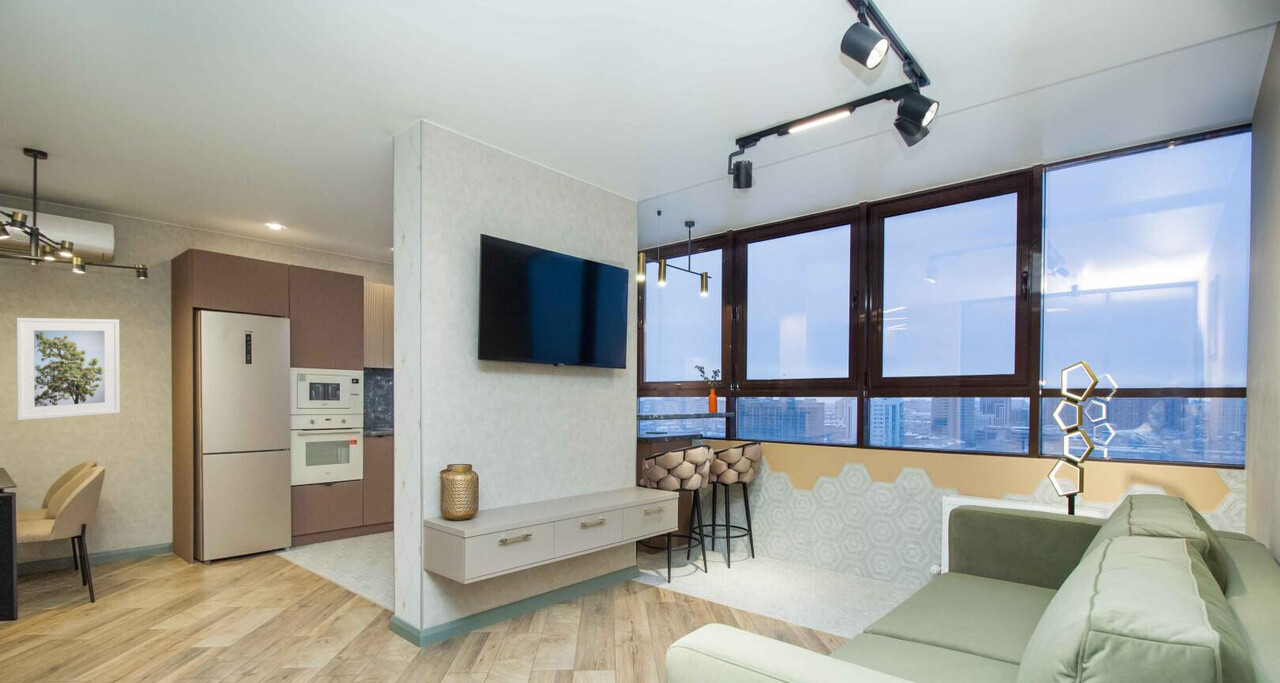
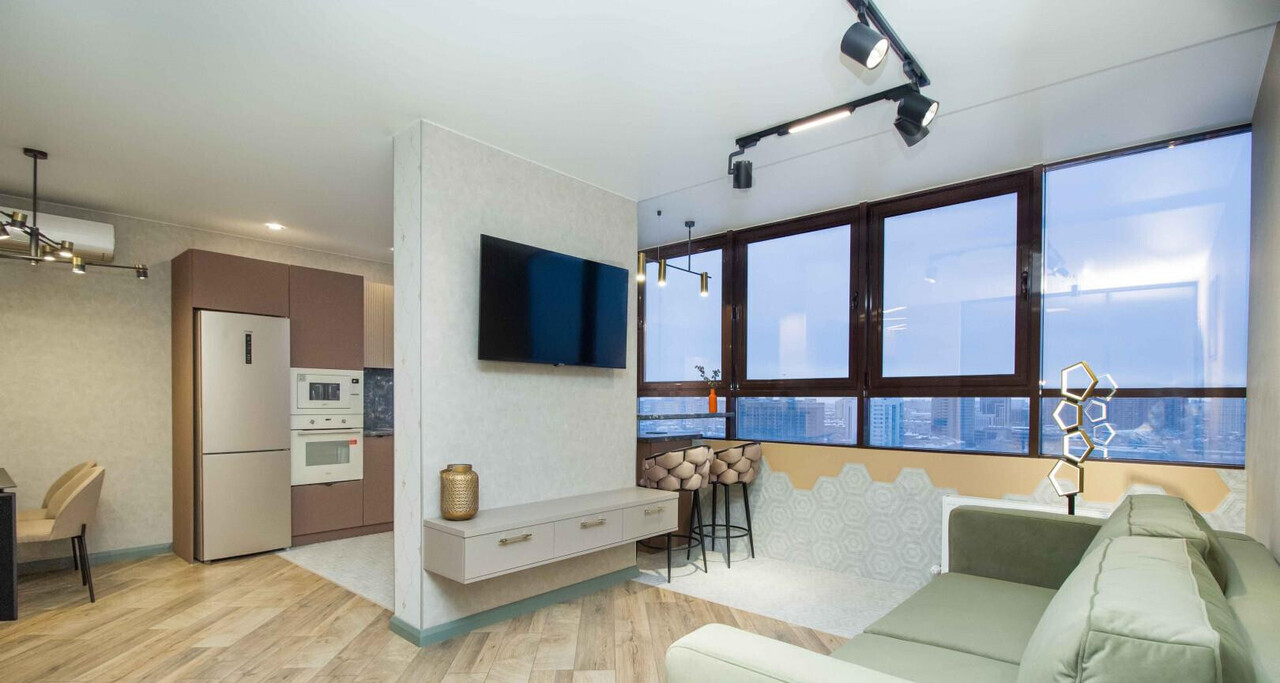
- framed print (70, 367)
